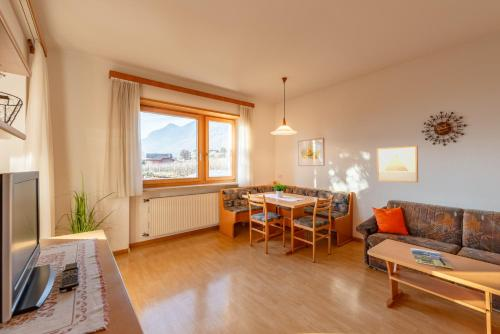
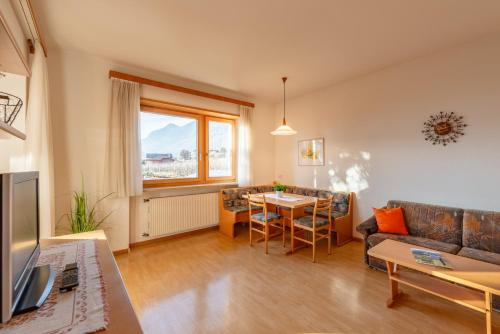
- wall art (396, 164)
